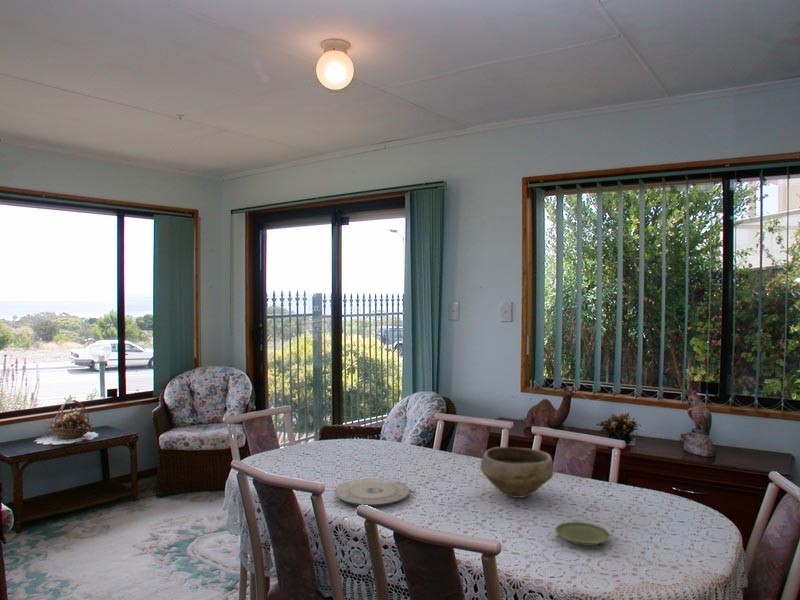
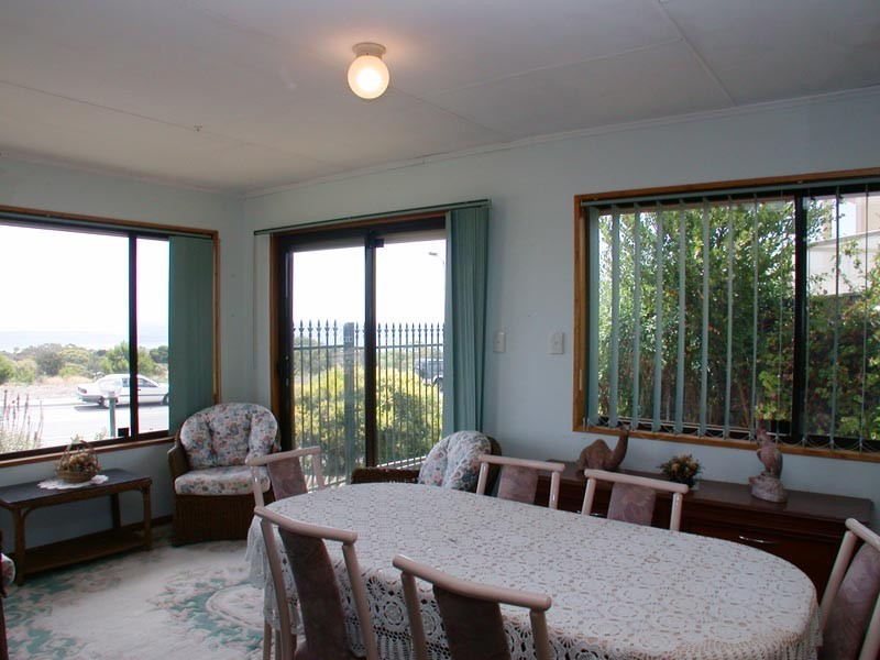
- bowl (516, 473)
- plate (582, 535)
- plate (372, 492)
